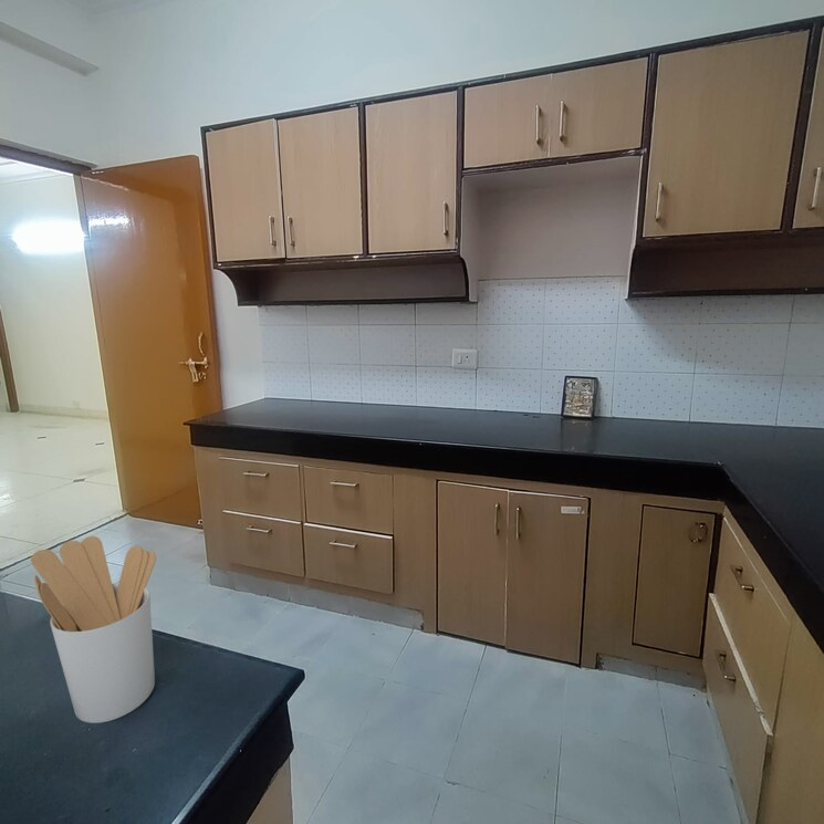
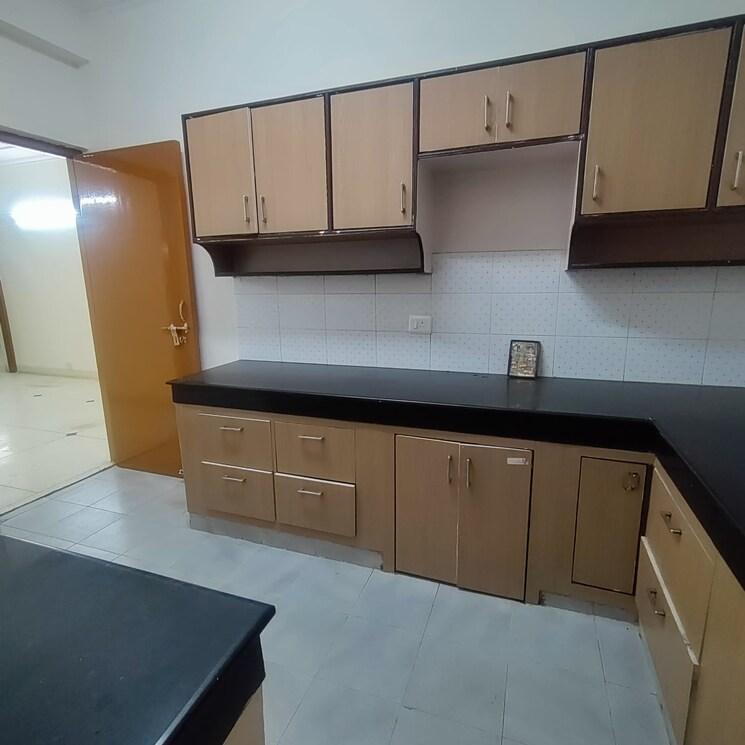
- utensil holder (95, 620)
